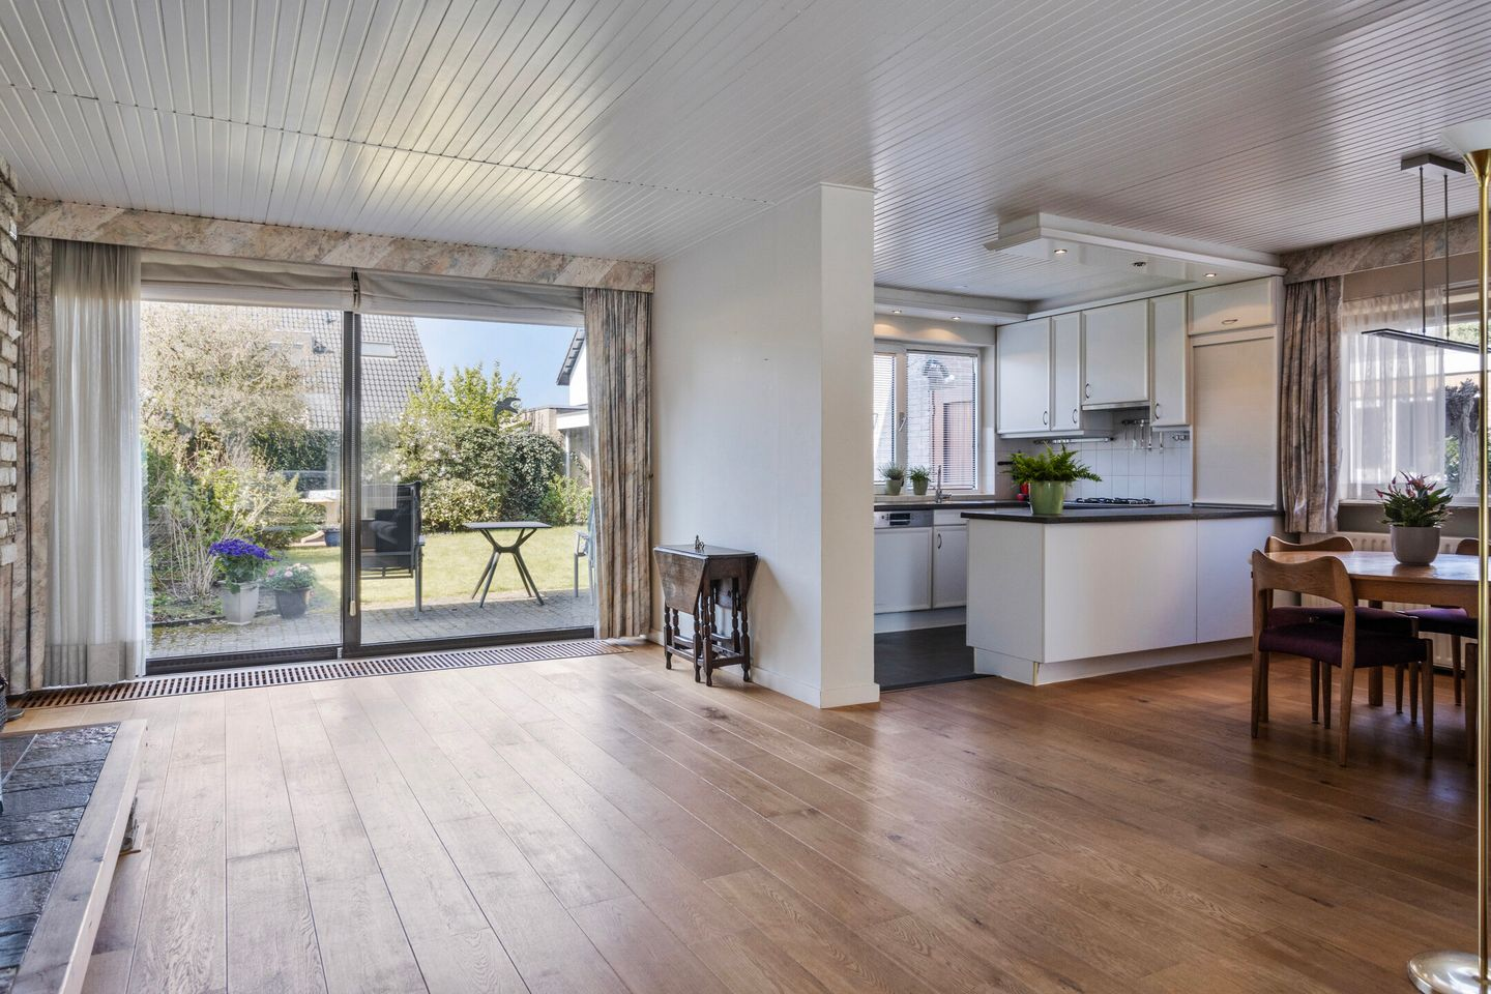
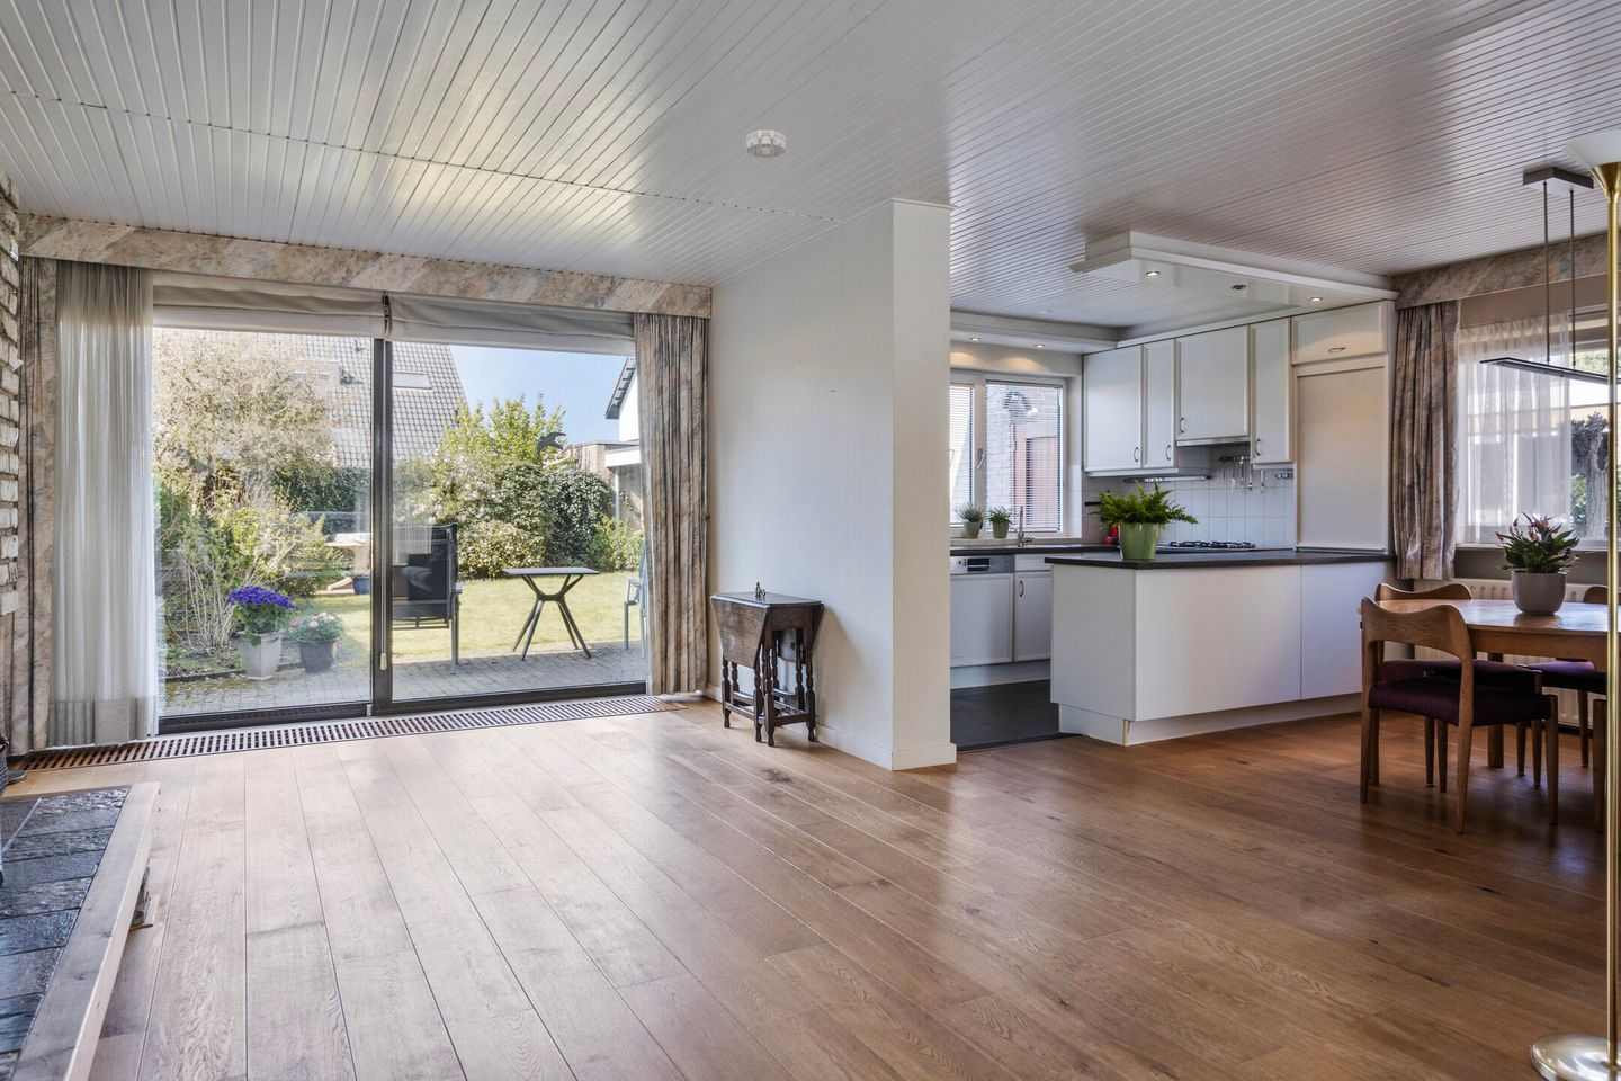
+ smoke detector (766, 144)
